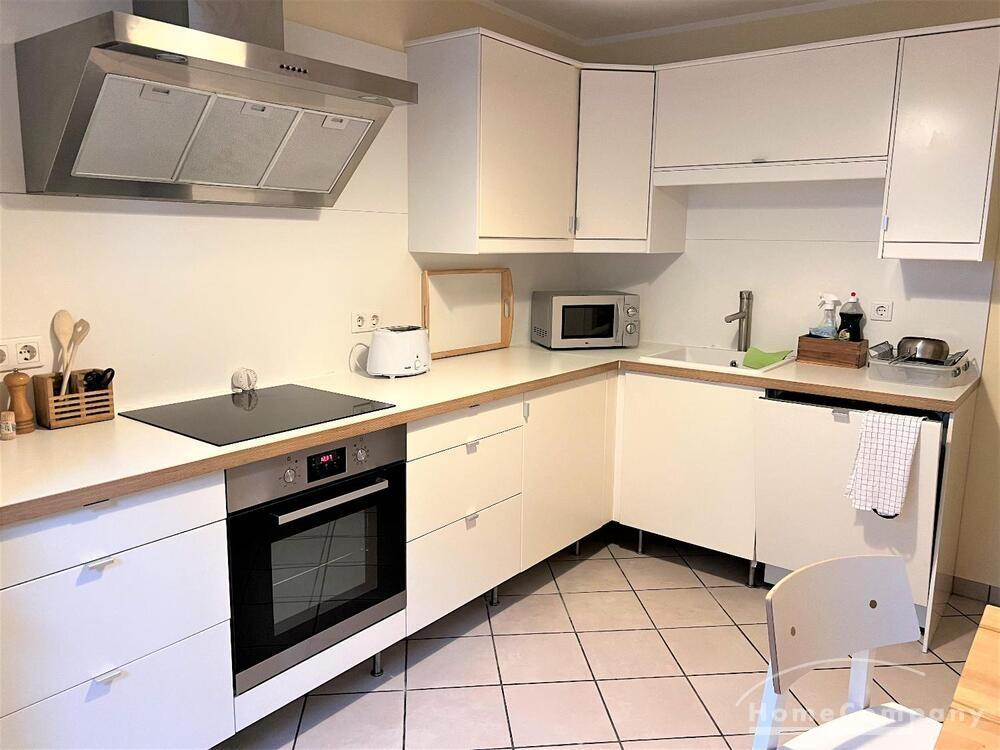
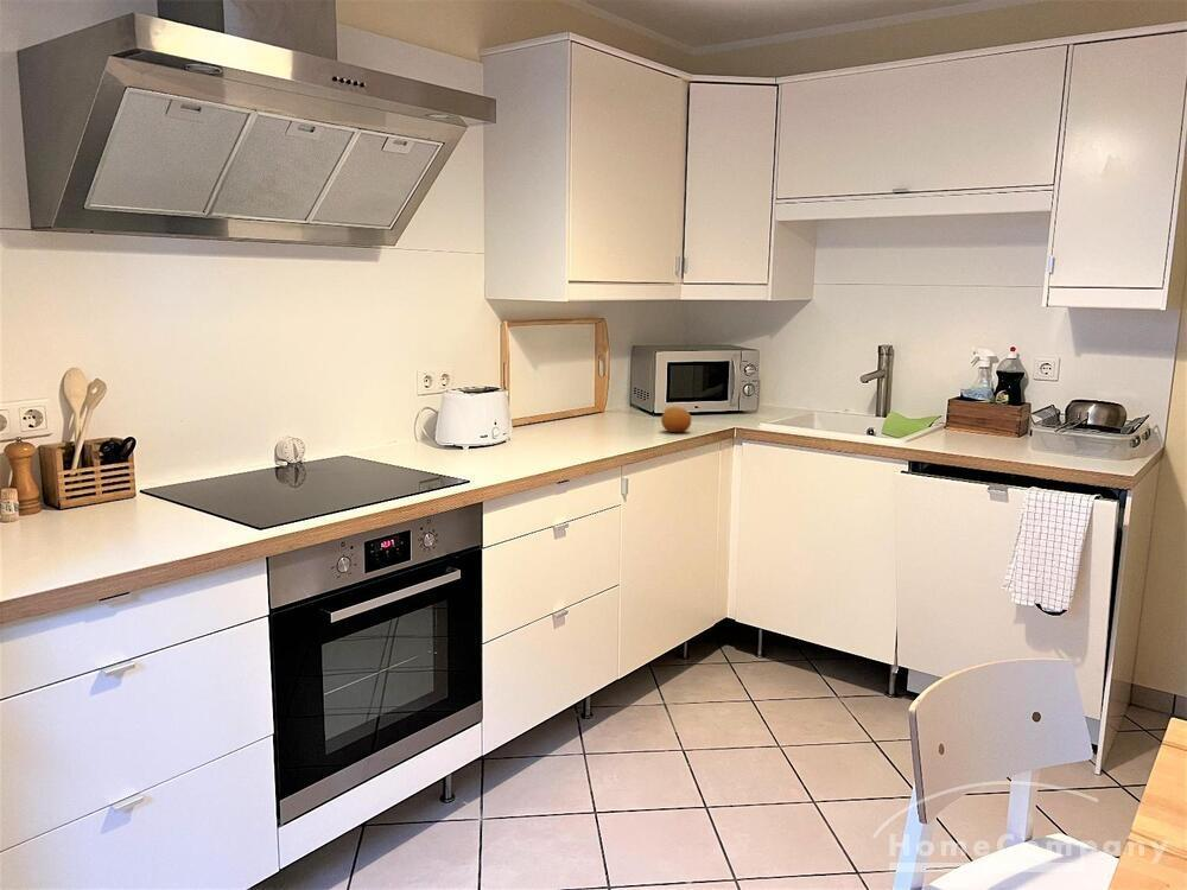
+ fruit (675, 419)
